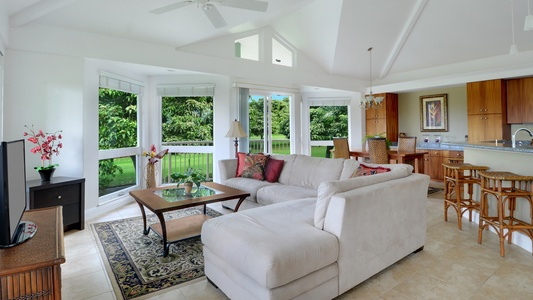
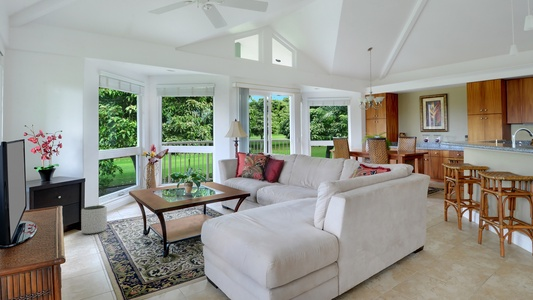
+ plant pot (94, 219)
